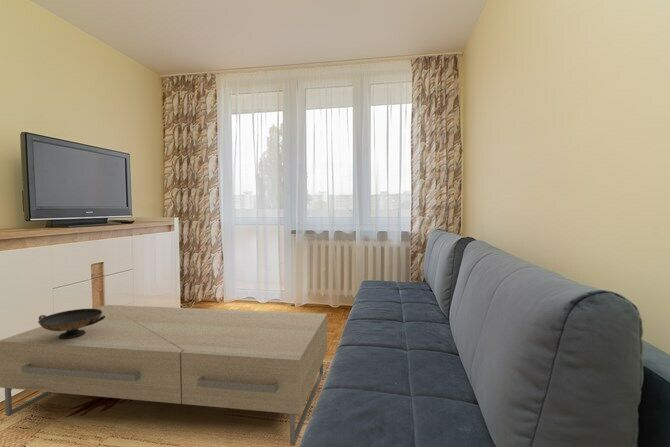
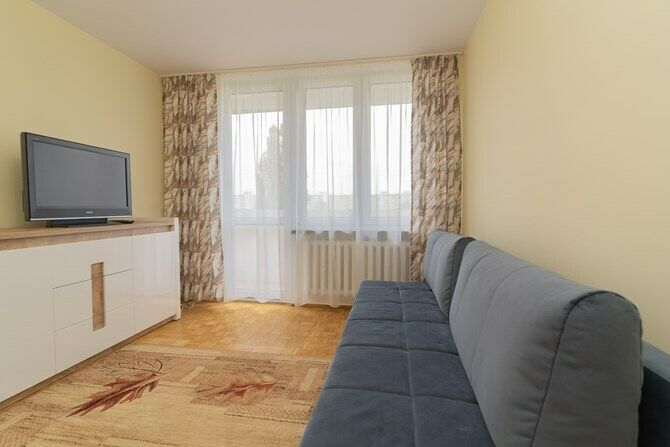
- decorative bowl (72, 325)
- coffee table (178, 361)
